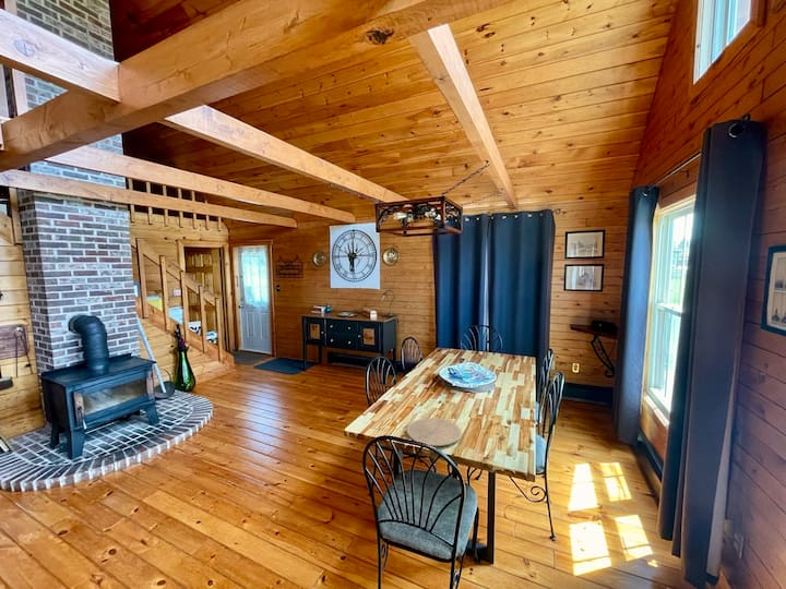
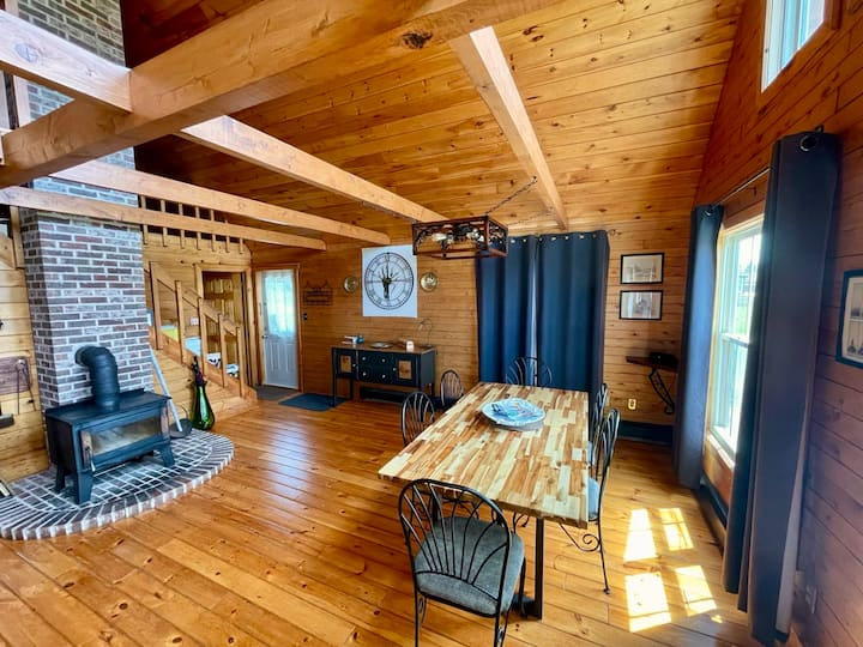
- plate (433, 431)
